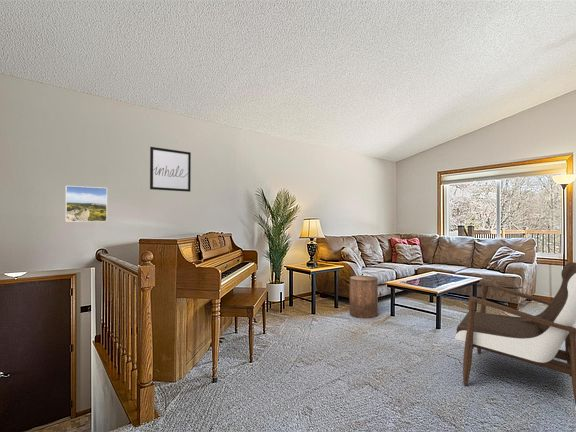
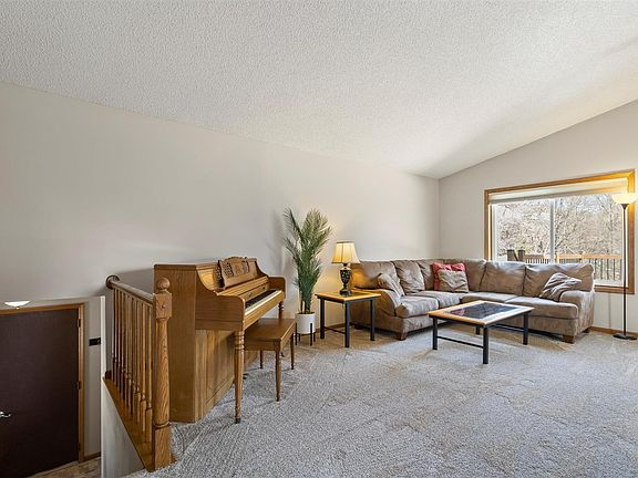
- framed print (86, 204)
- armchair (522, 321)
- stool (363, 296)
- wall art (171, 170)
